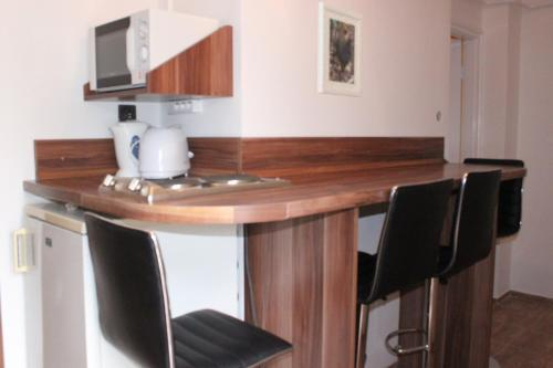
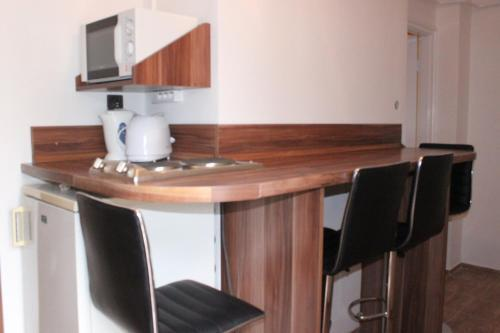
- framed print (341, 52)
